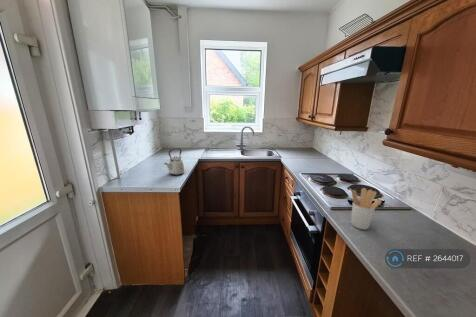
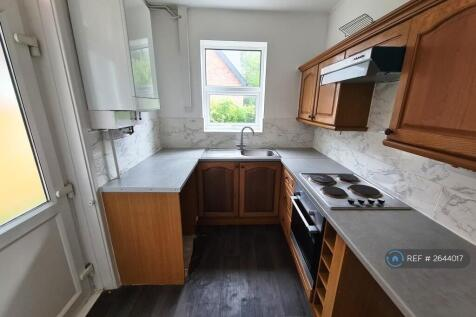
- kettle (173, 162)
- utensil holder (363, 207)
